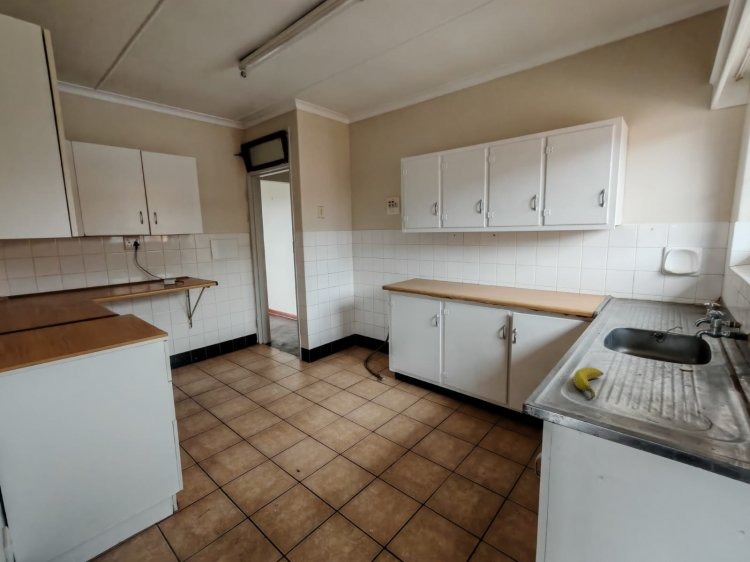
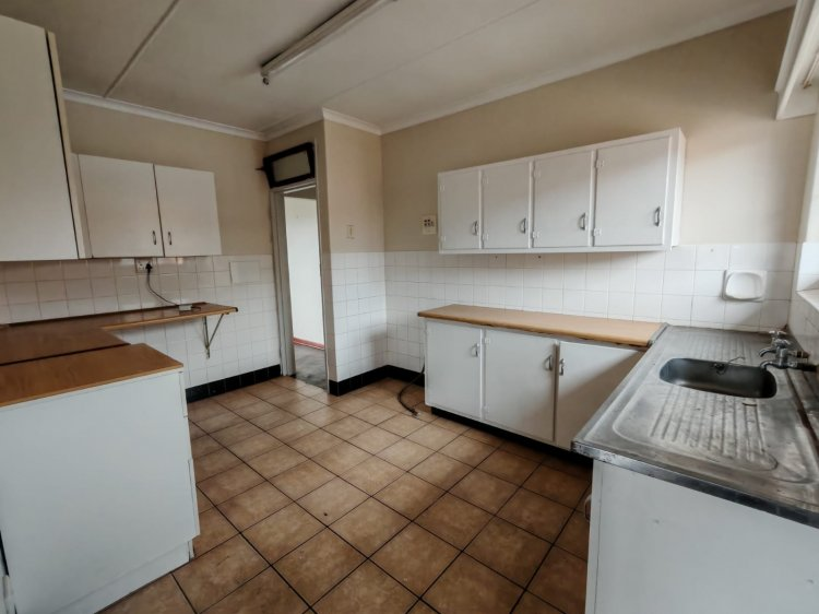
- banana (587, 379)
